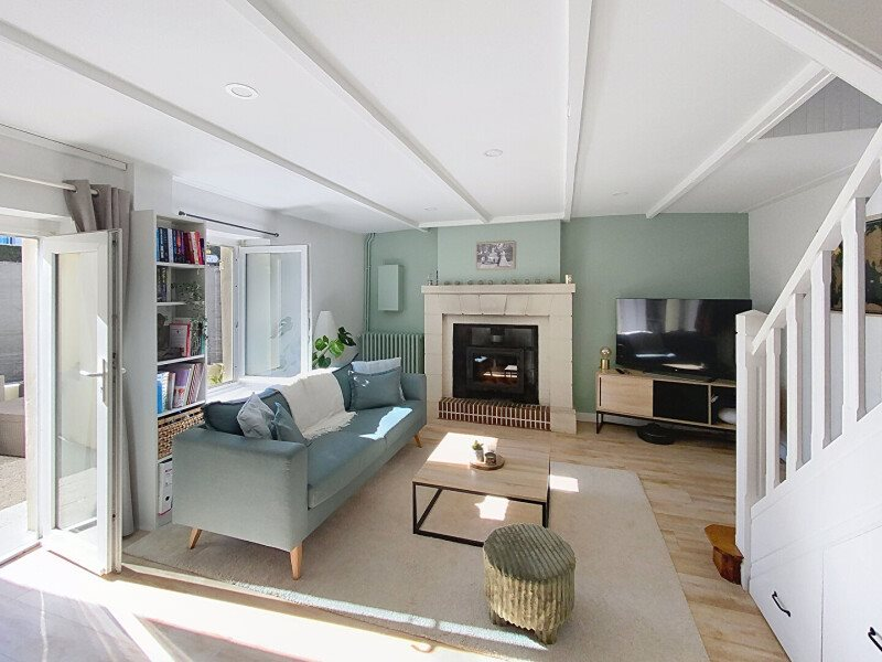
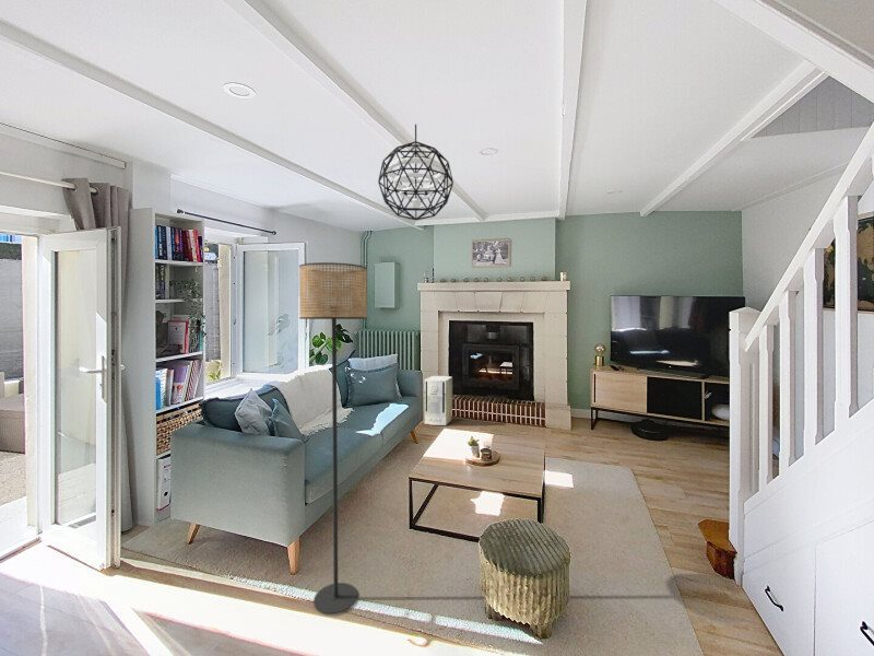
+ floor lamp (334, 434)
+ pendant light (415, 172)
+ air purifier (438, 399)
